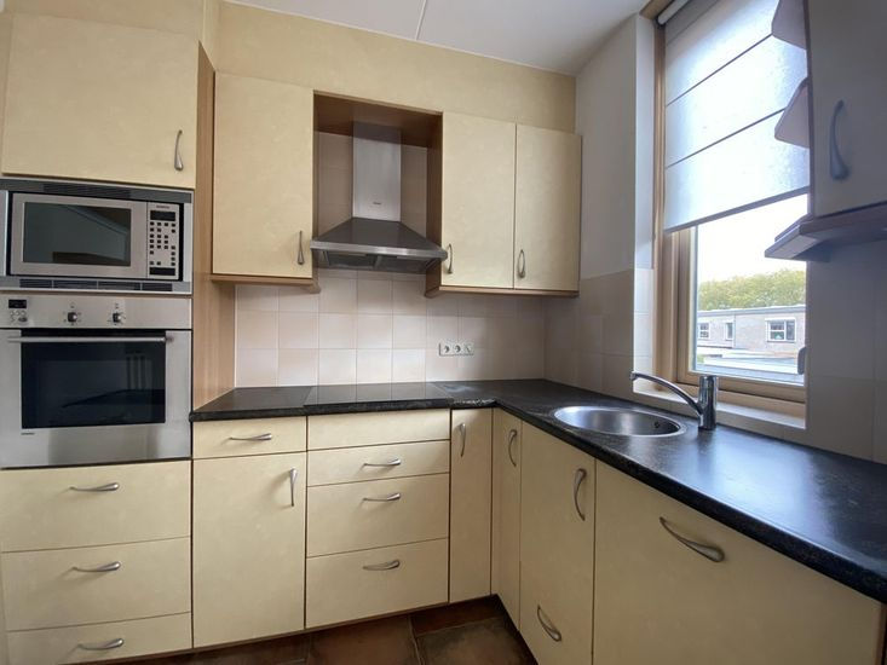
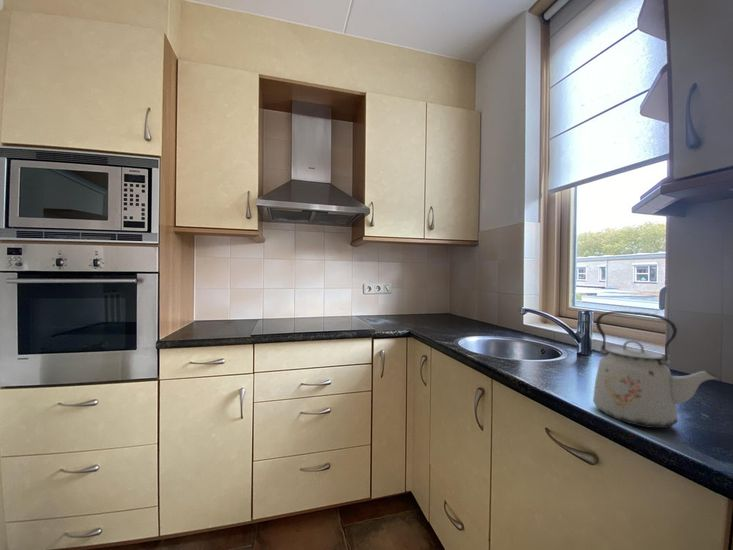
+ kettle (649, 367)
